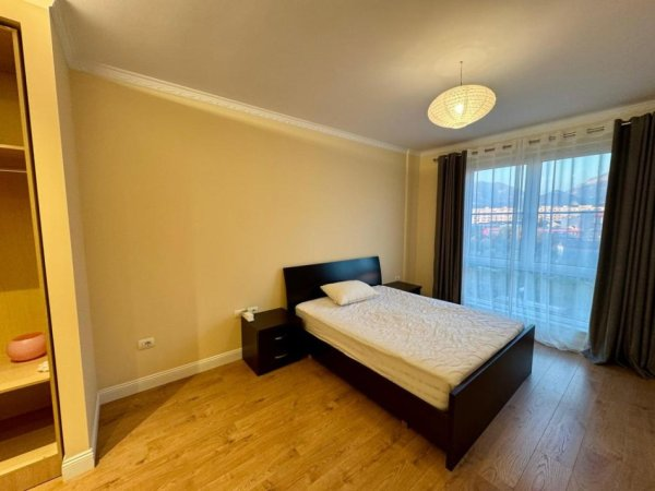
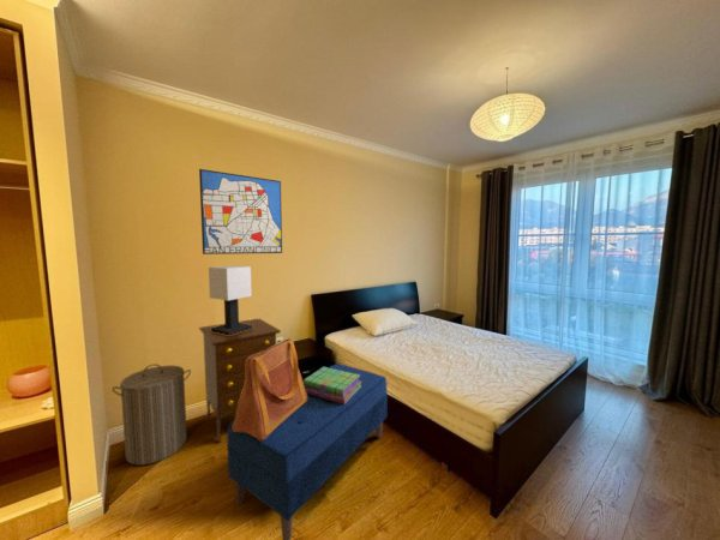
+ table lamp (230, 298)
+ wall art (244, 215)
+ bench (319, 430)
+ tote bag (272, 380)
+ laundry hamper (155, 406)
+ stack of books (332, 383)
+ dresser (240, 374)
